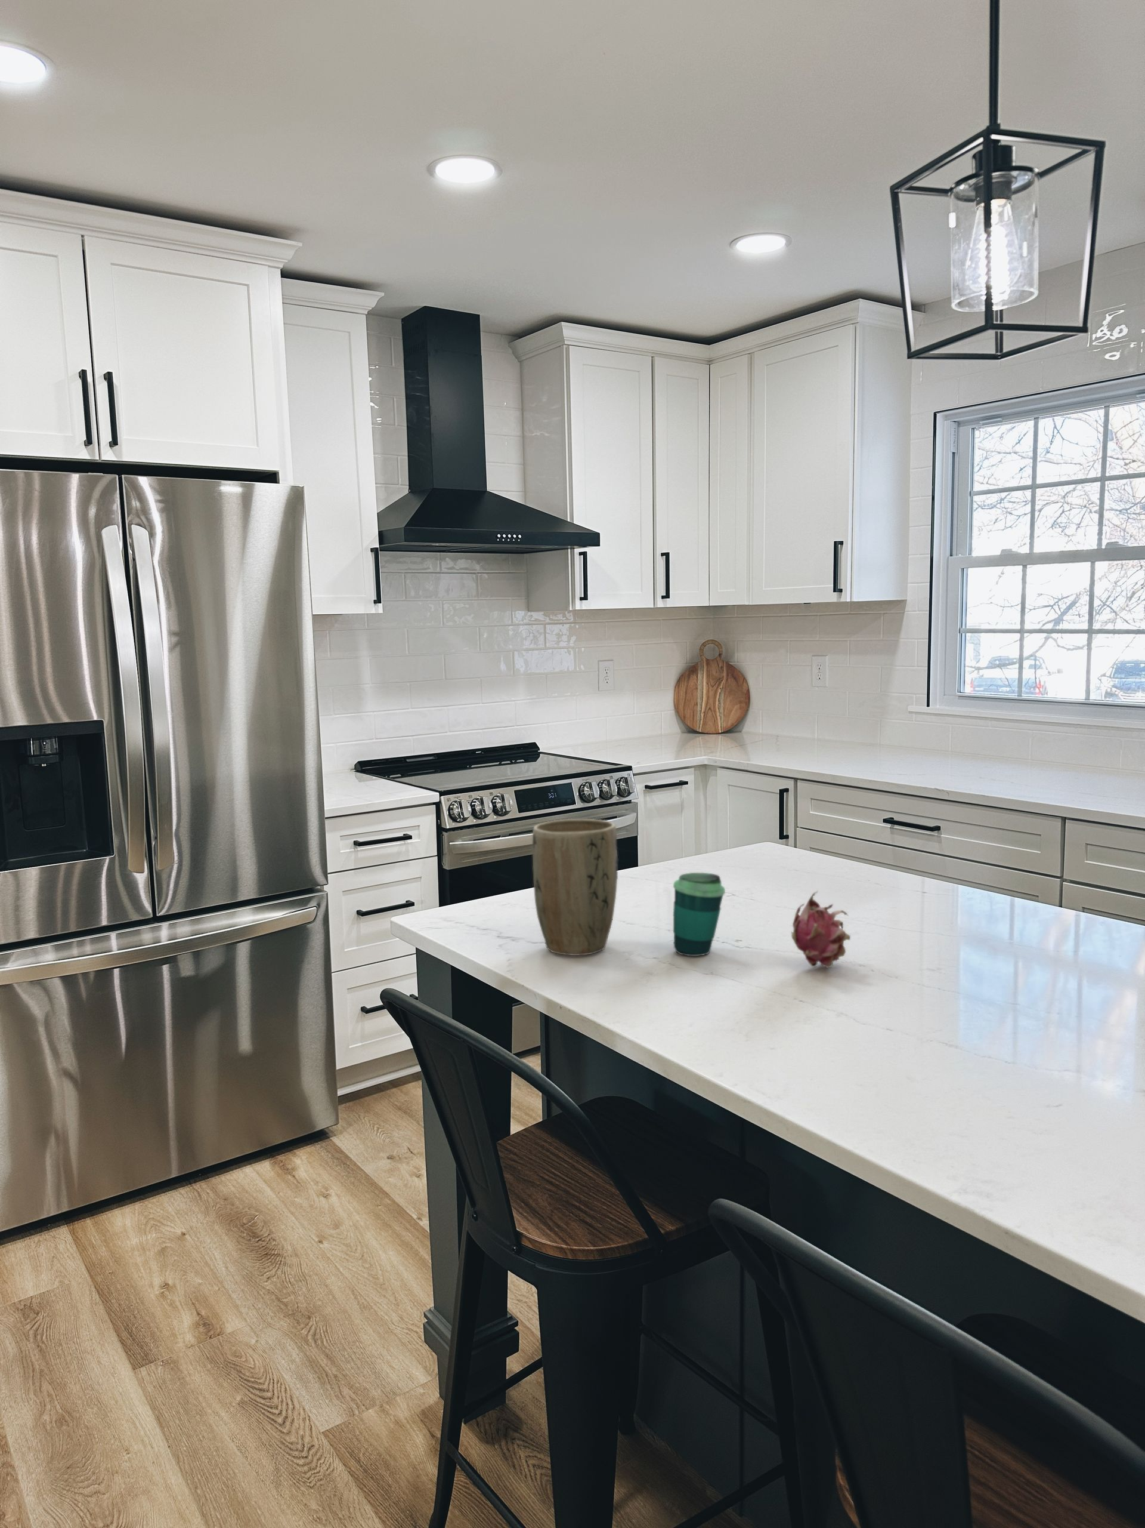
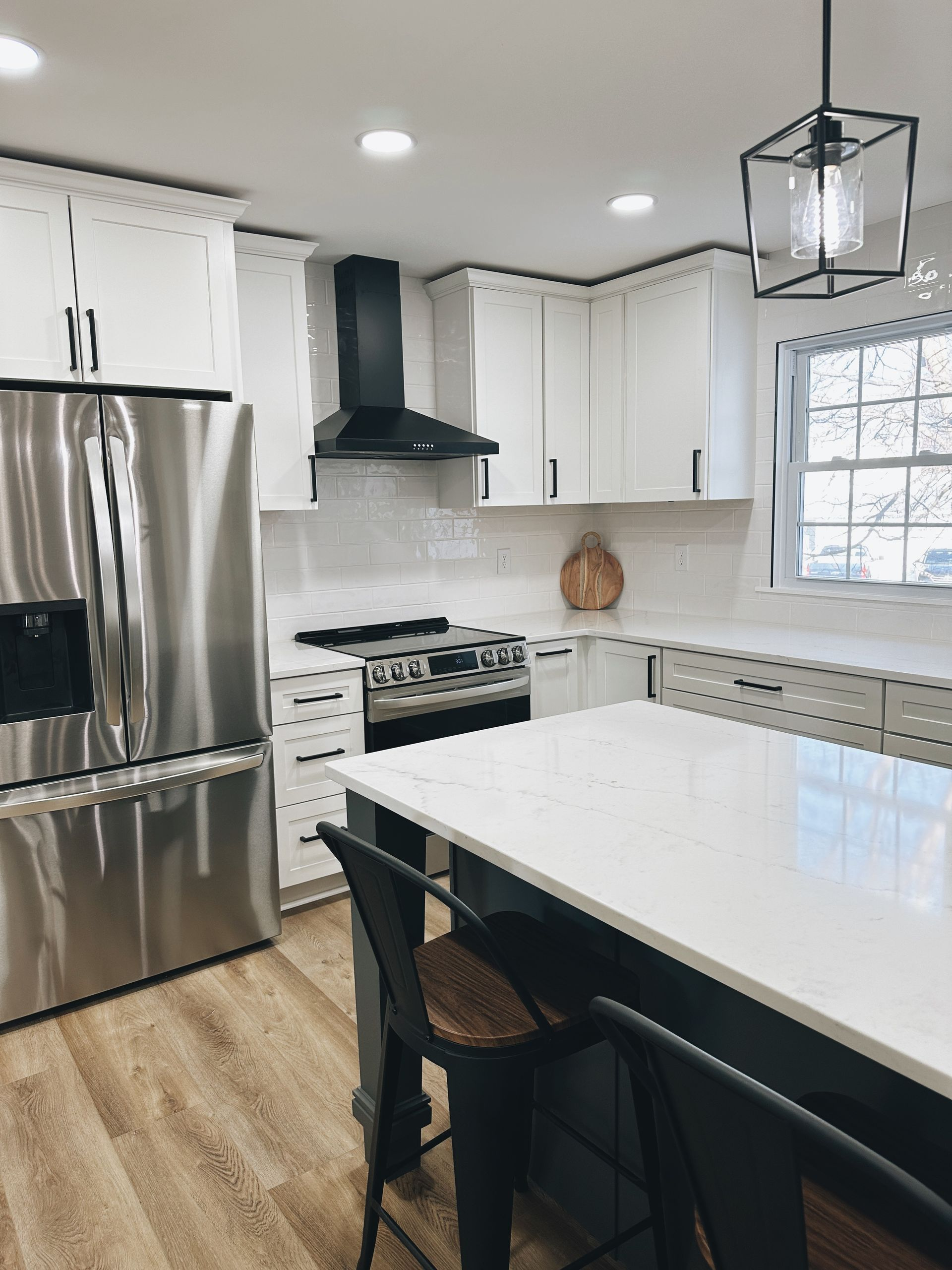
- cup (699, 914)
- plant pot (575, 887)
- fruit (820, 928)
